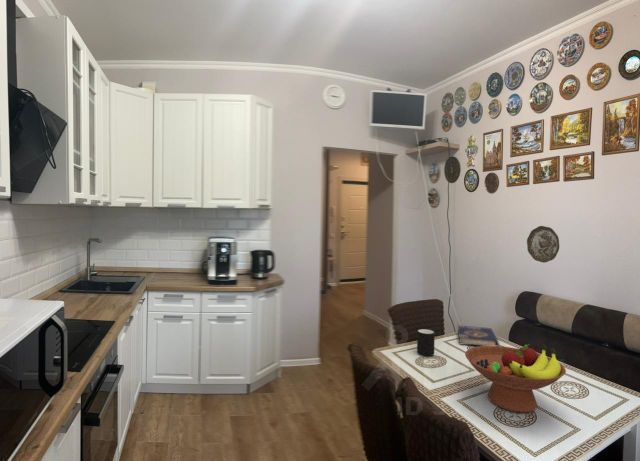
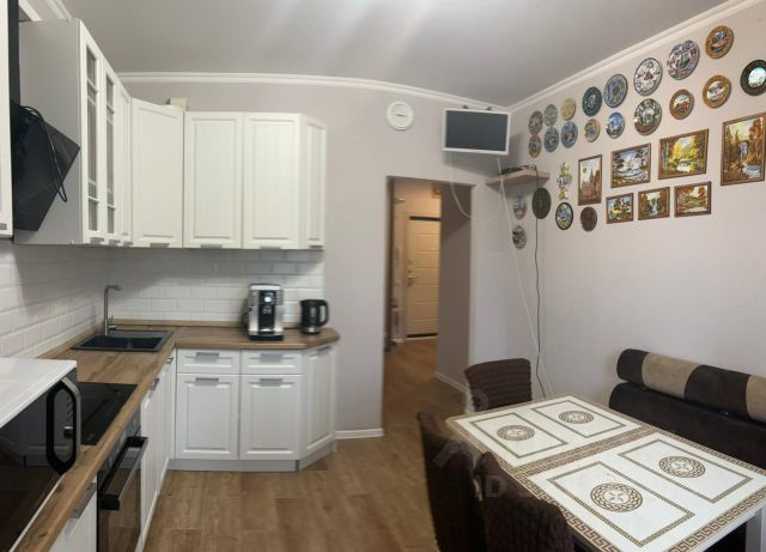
- book (476, 335)
- decorative plate (543, 244)
- fruit bowl (512, 373)
- mug (425, 341)
